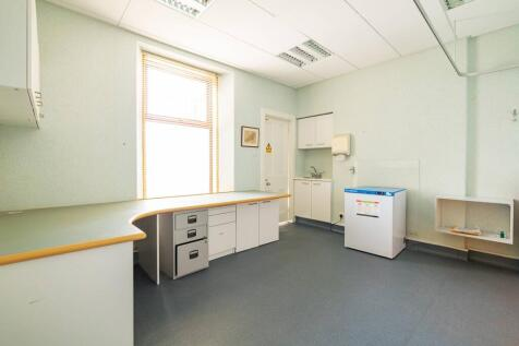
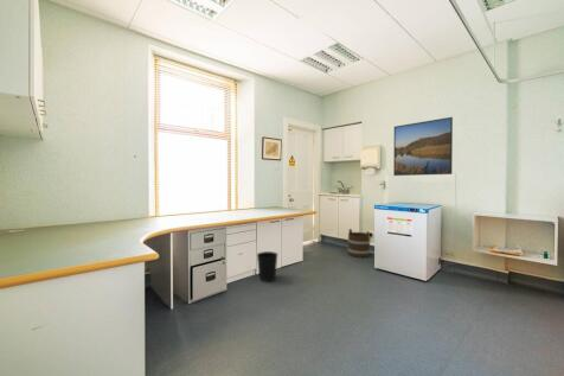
+ bucket (358, 242)
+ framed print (421, 148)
+ wastebasket (267, 266)
